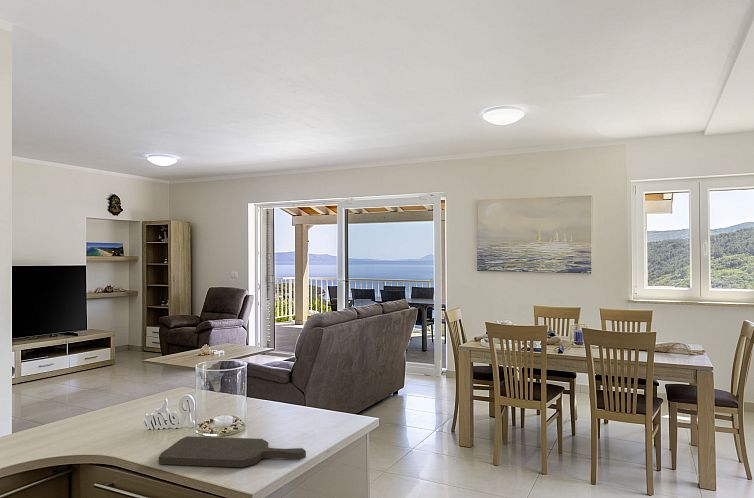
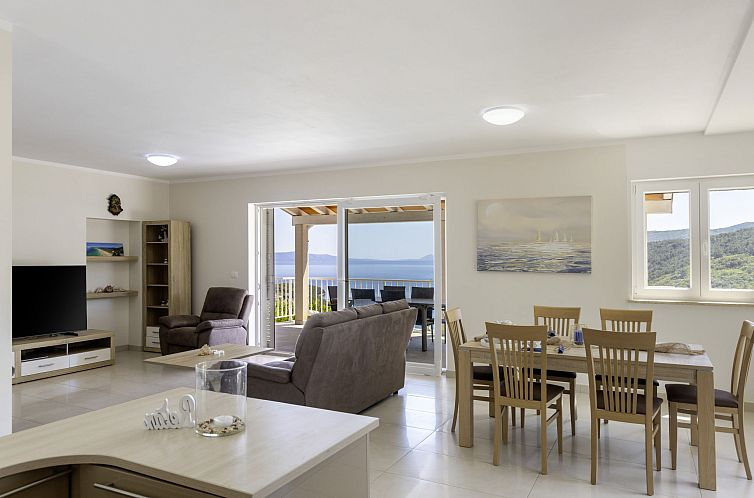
- cutting board (237, 452)
